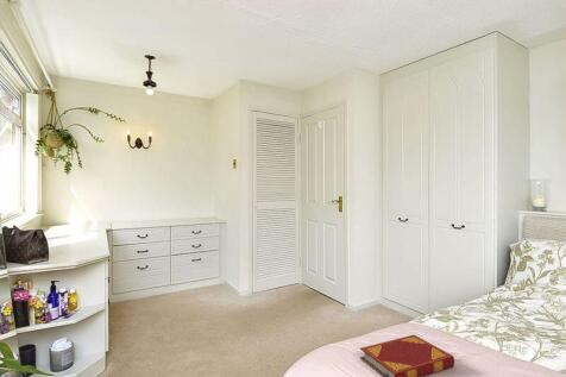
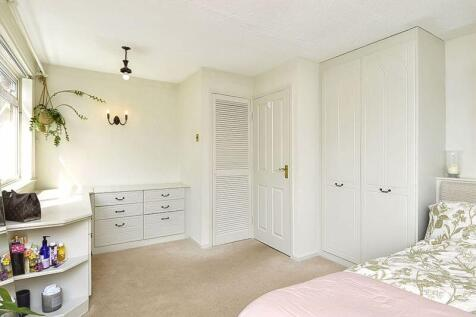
- hardback book (405, 357)
